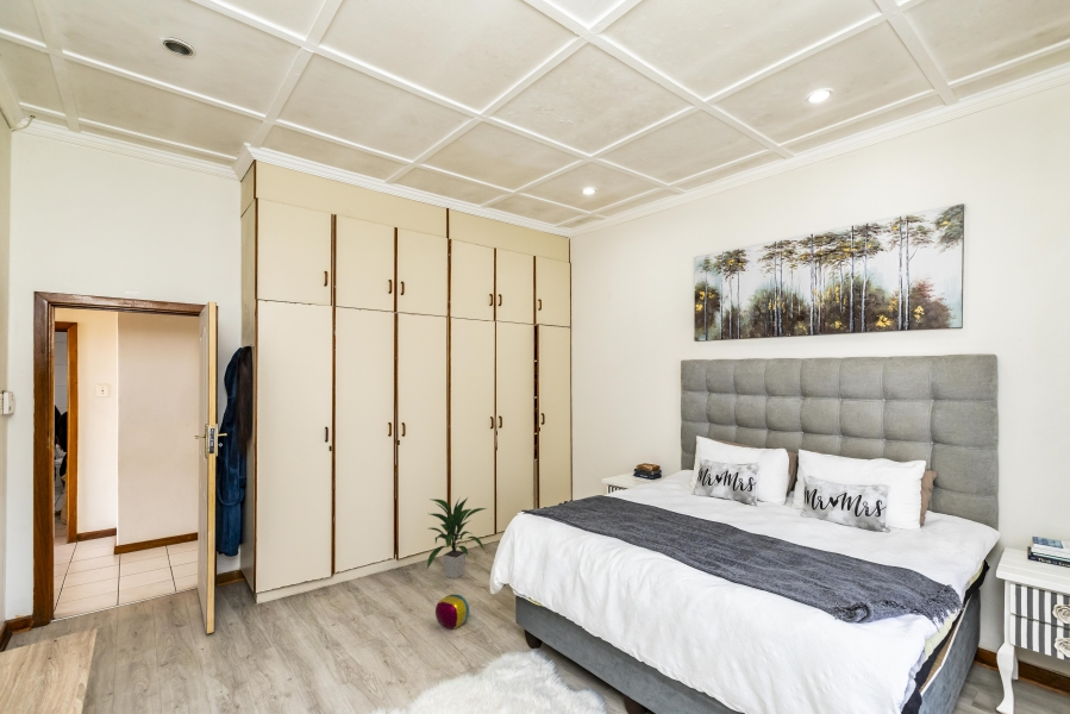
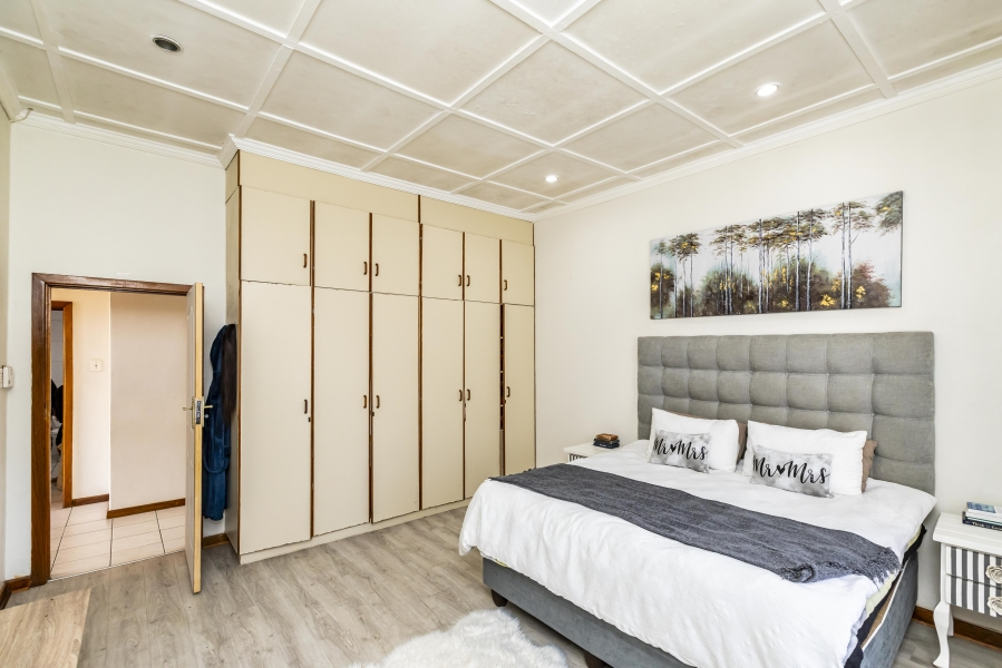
- indoor plant (451, 534)
- ball (453, 609)
